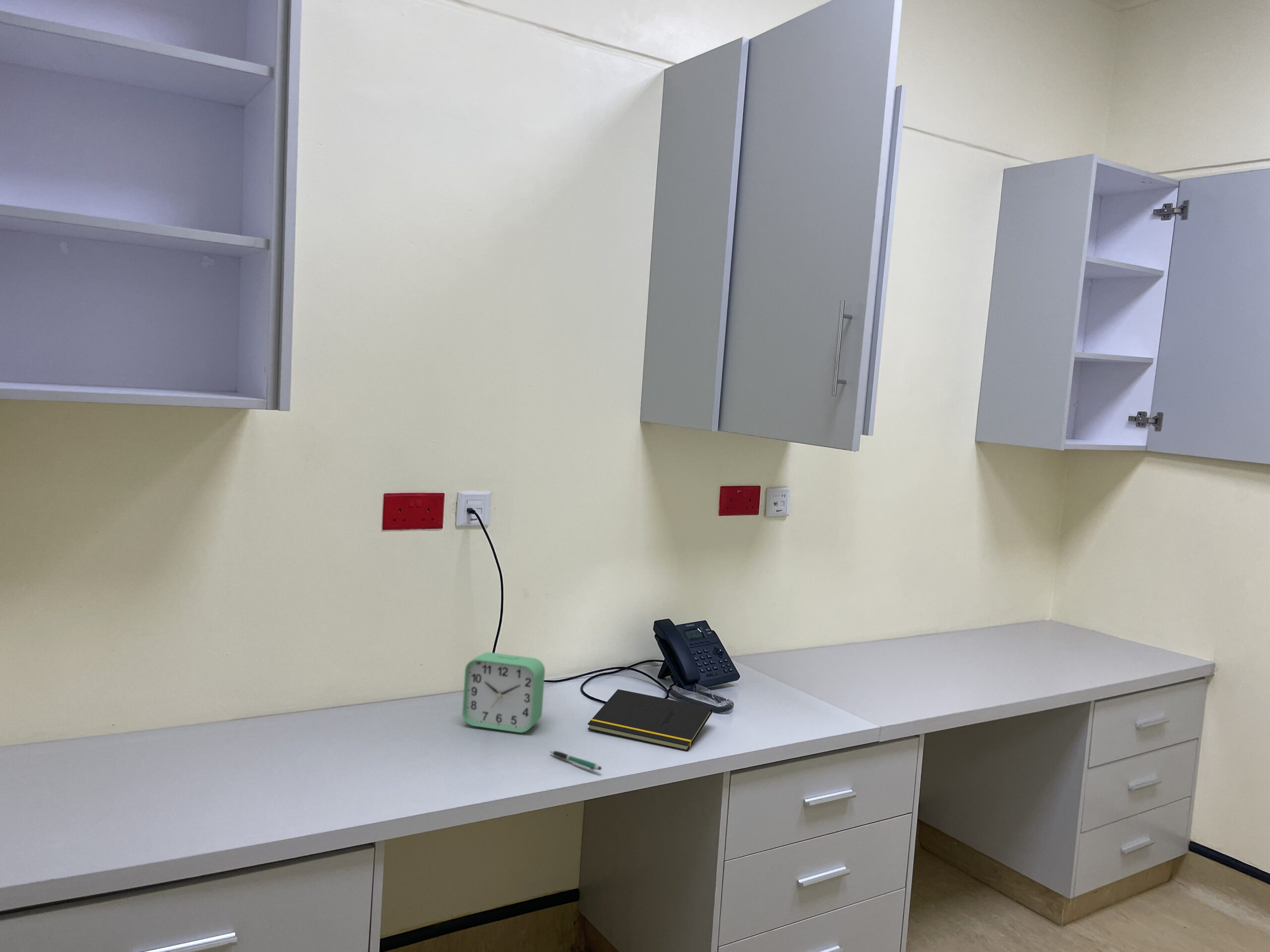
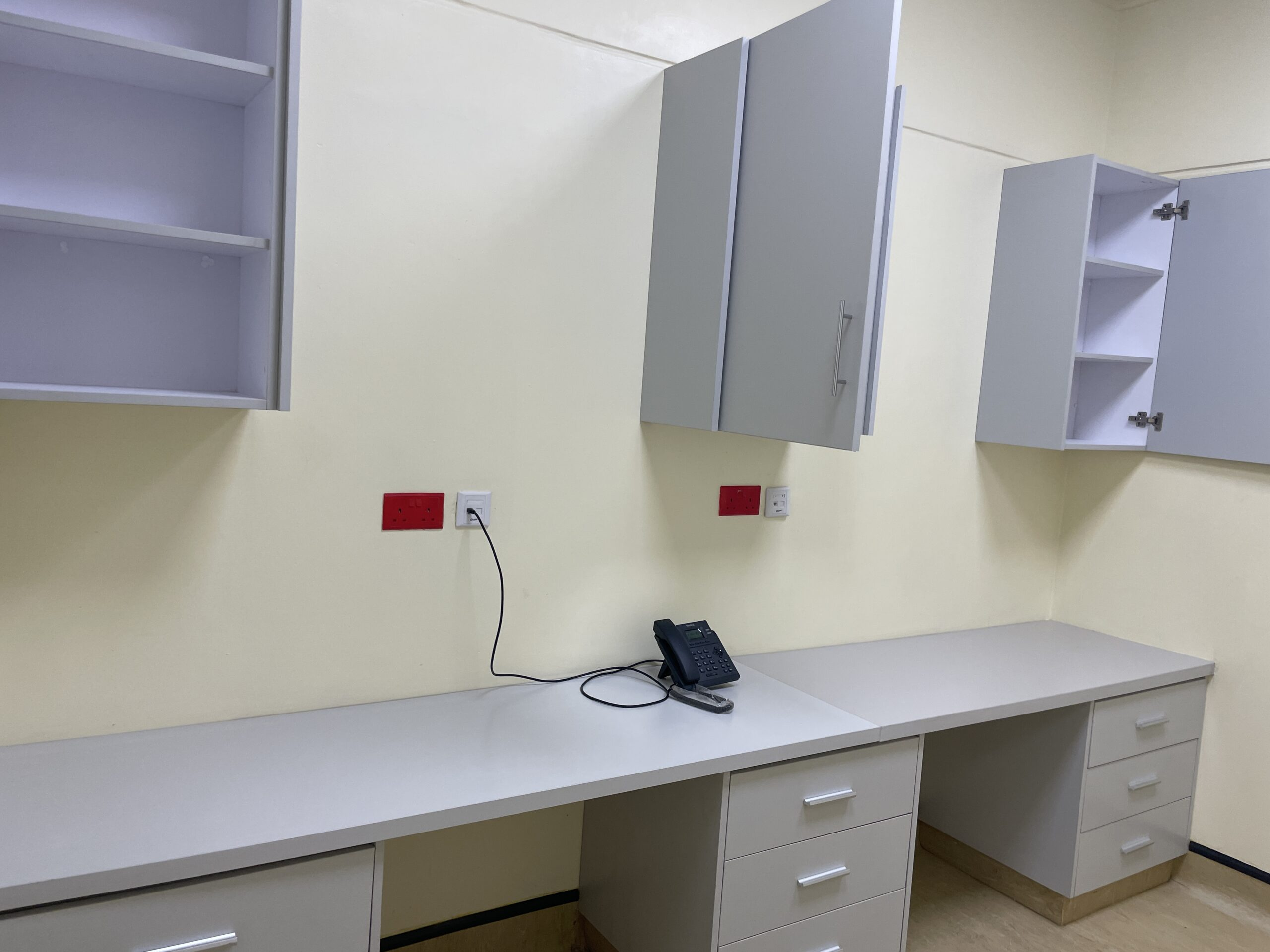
- pen (574, 760)
- notepad (650, 718)
- alarm clock (504, 691)
